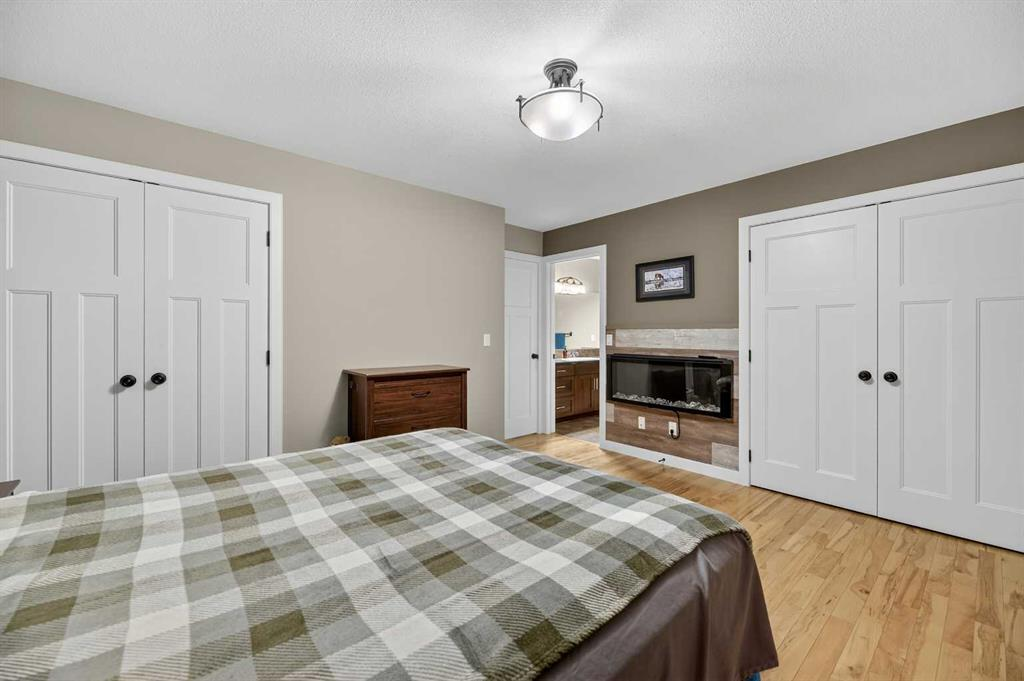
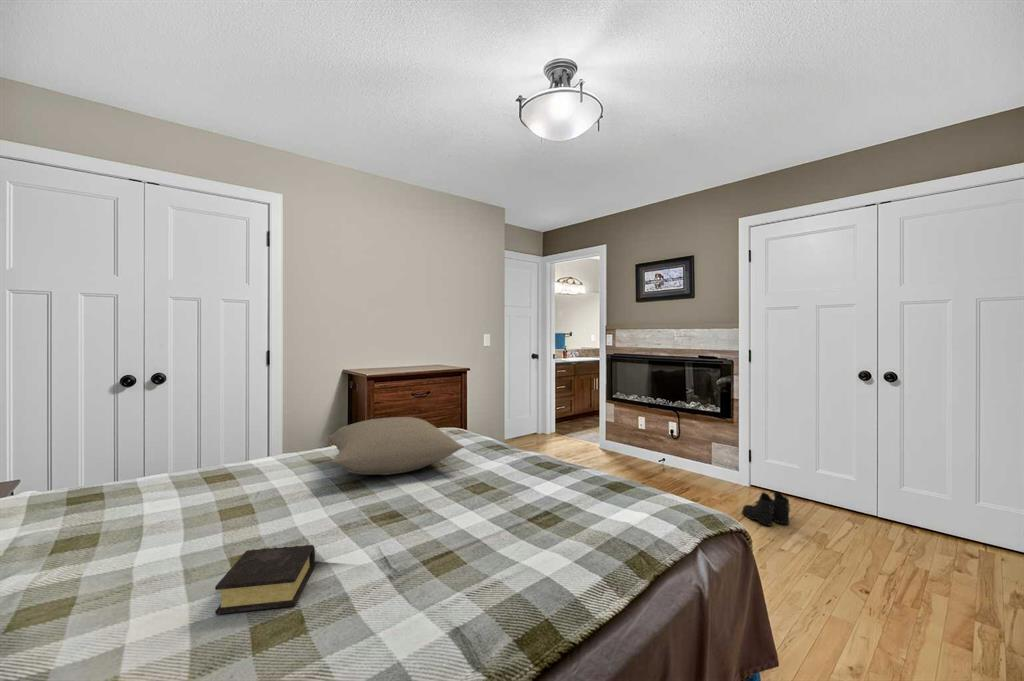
+ book (270, 574)
+ pillow (391, 442)
+ boots (765, 504)
